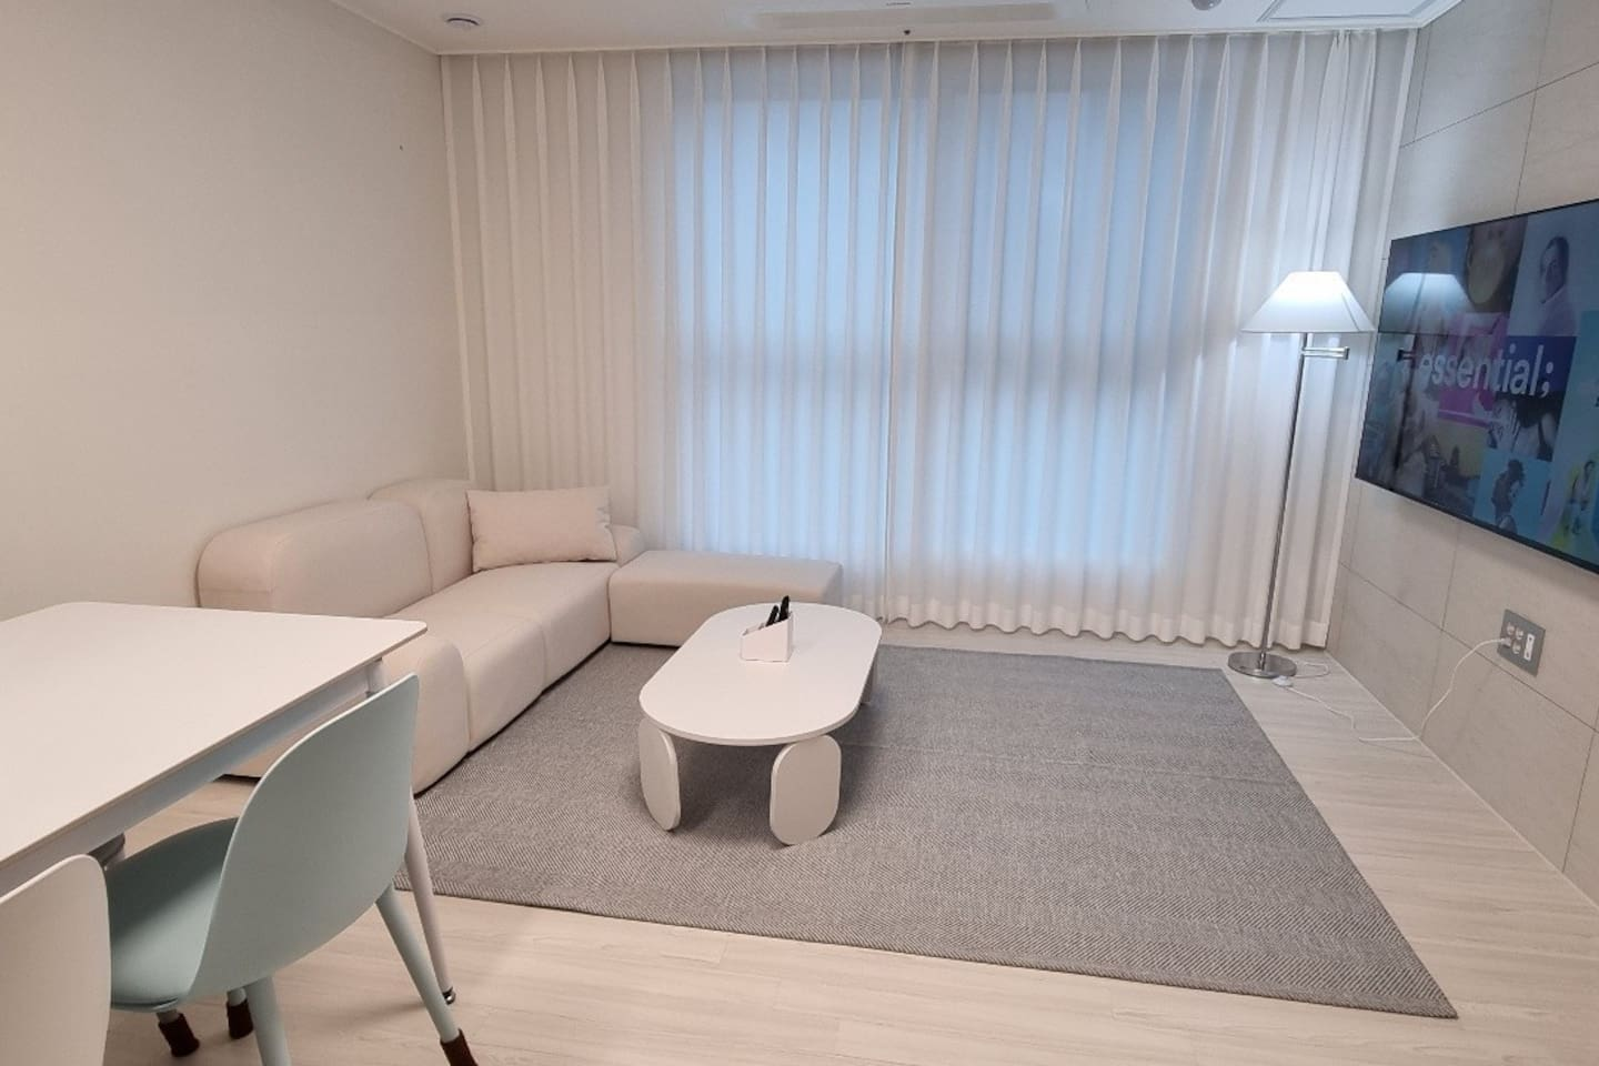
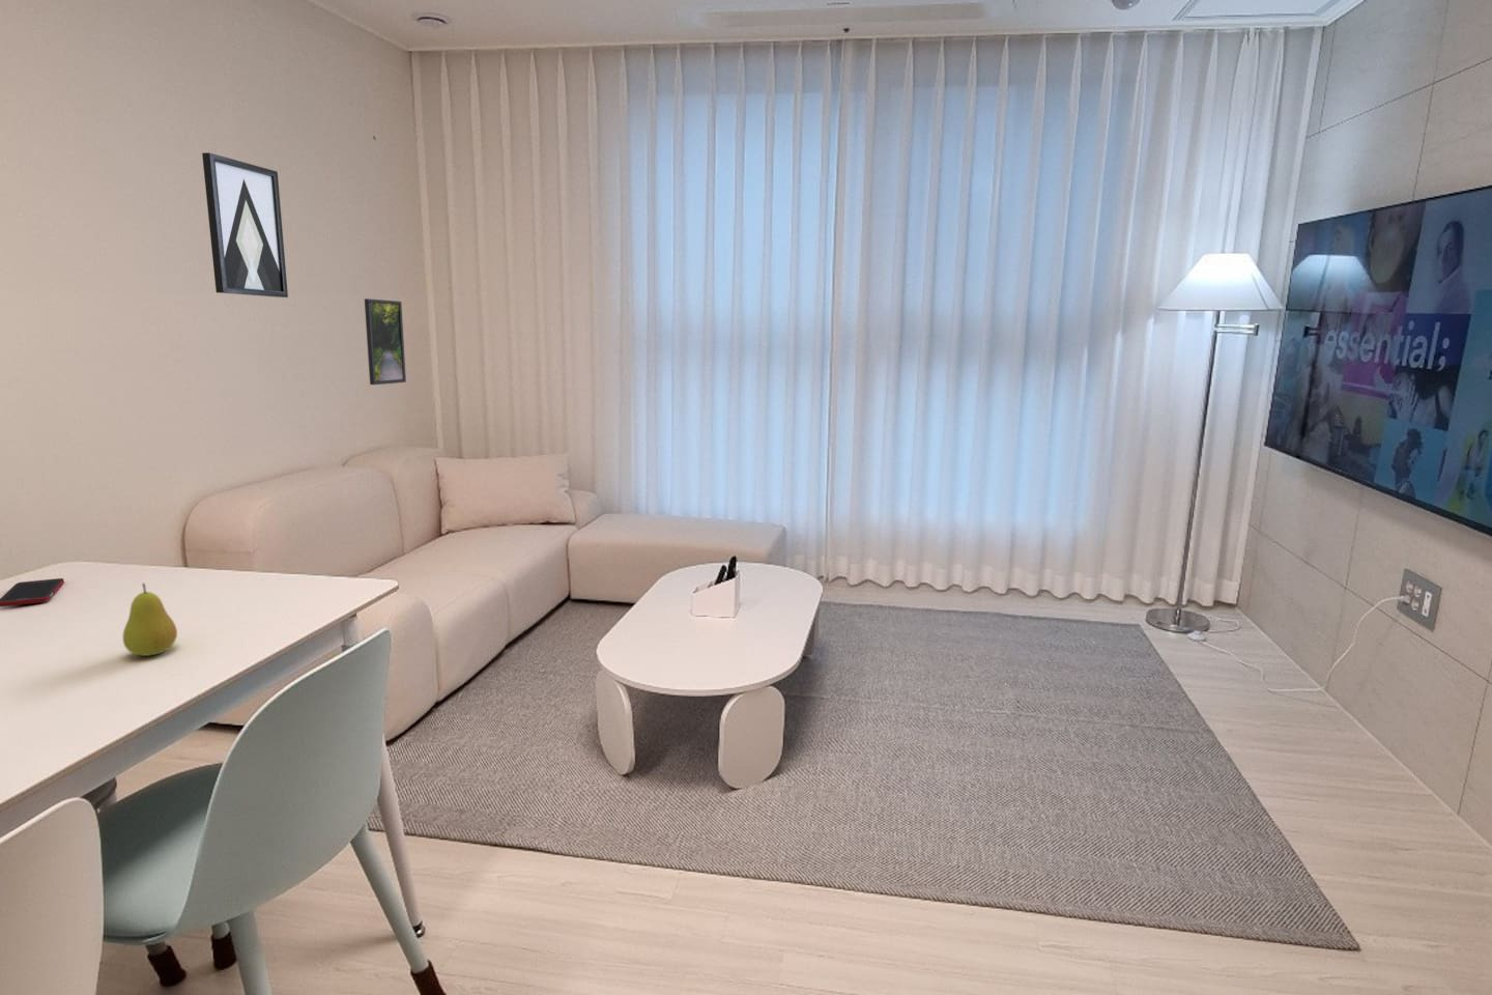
+ fruit (148, 617)
+ cell phone (32, 592)
+ wall art (248, 229)
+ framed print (385, 342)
